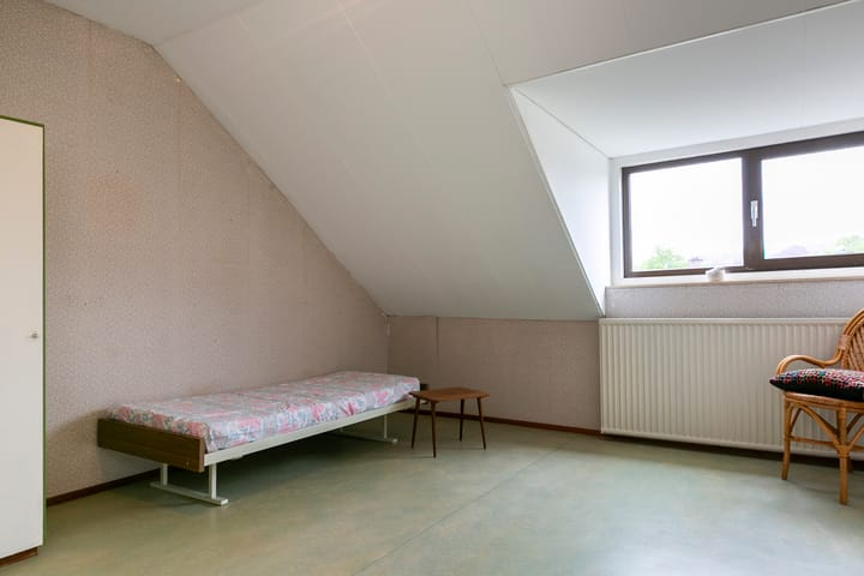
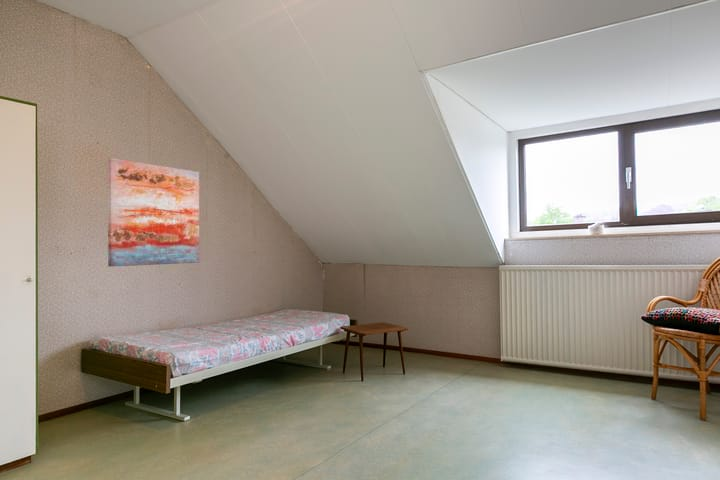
+ wall art (157, 215)
